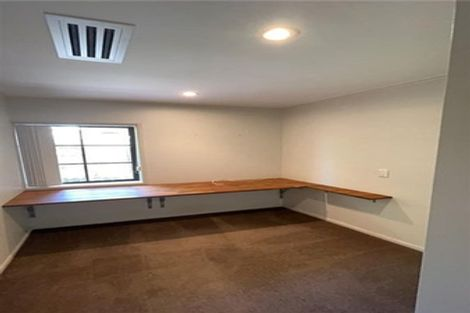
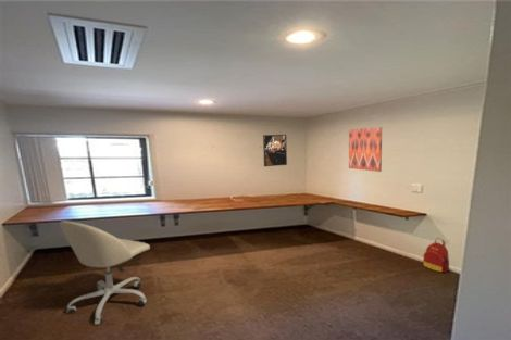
+ office chair (108, 257)
+ wall art (363, 149)
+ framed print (275, 150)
+ backpack (436, 253)
